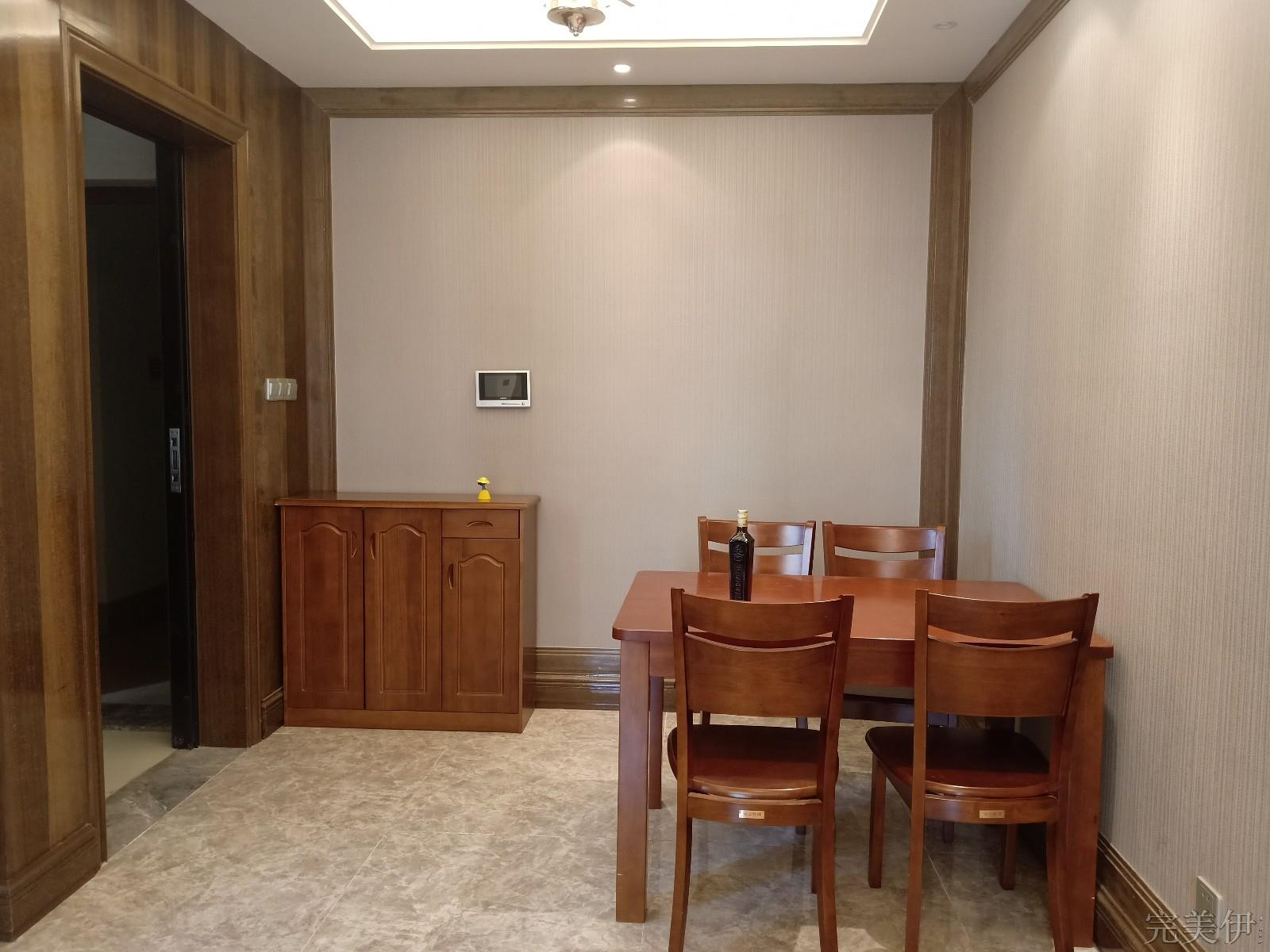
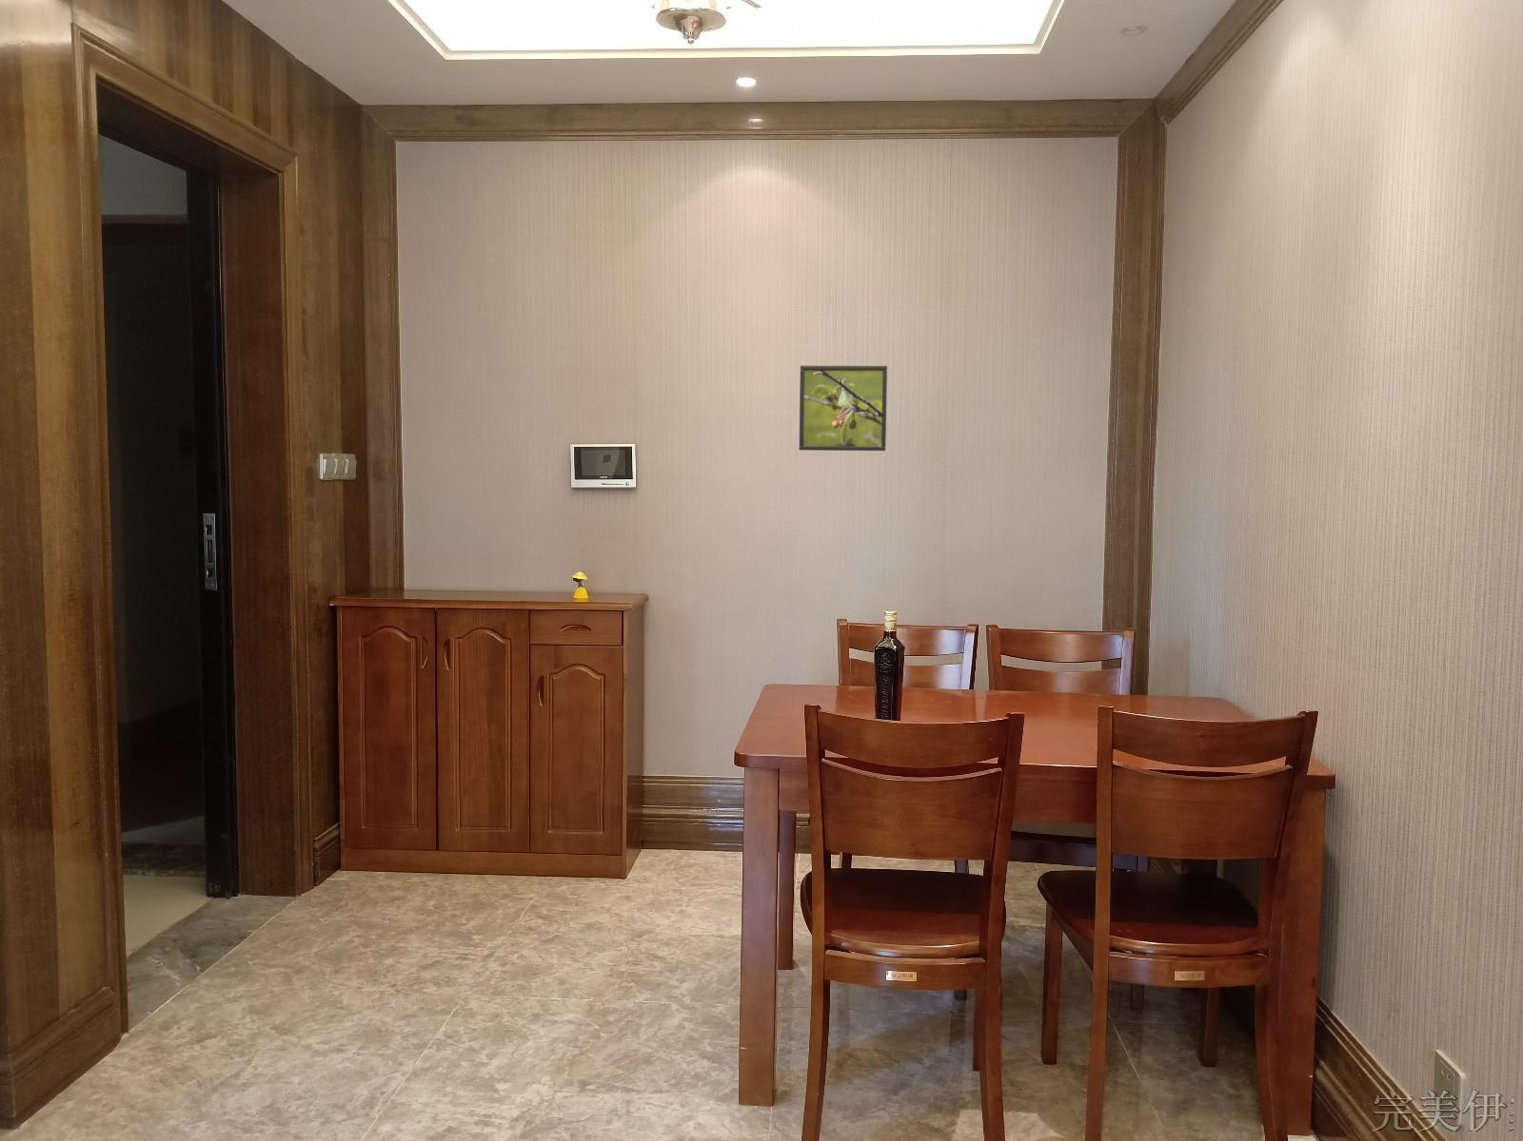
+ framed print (842, 408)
